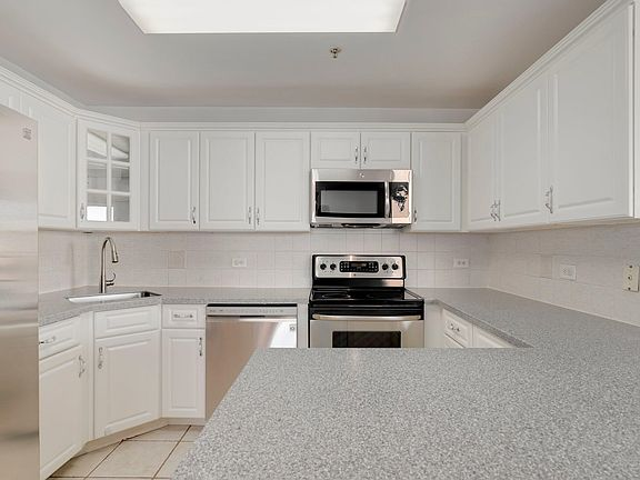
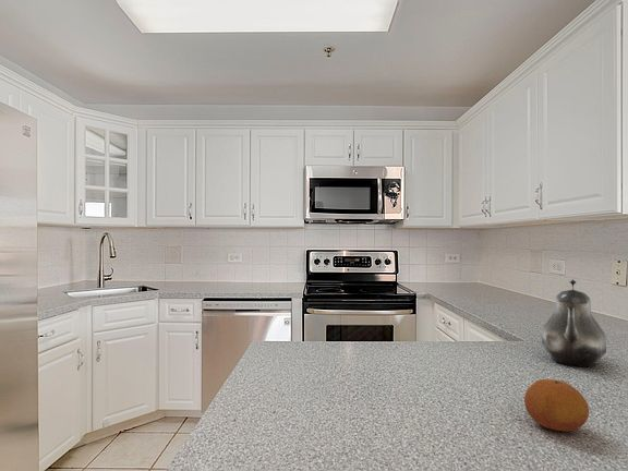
+ fruit (555, 403)
+ teapot (572, 319)
